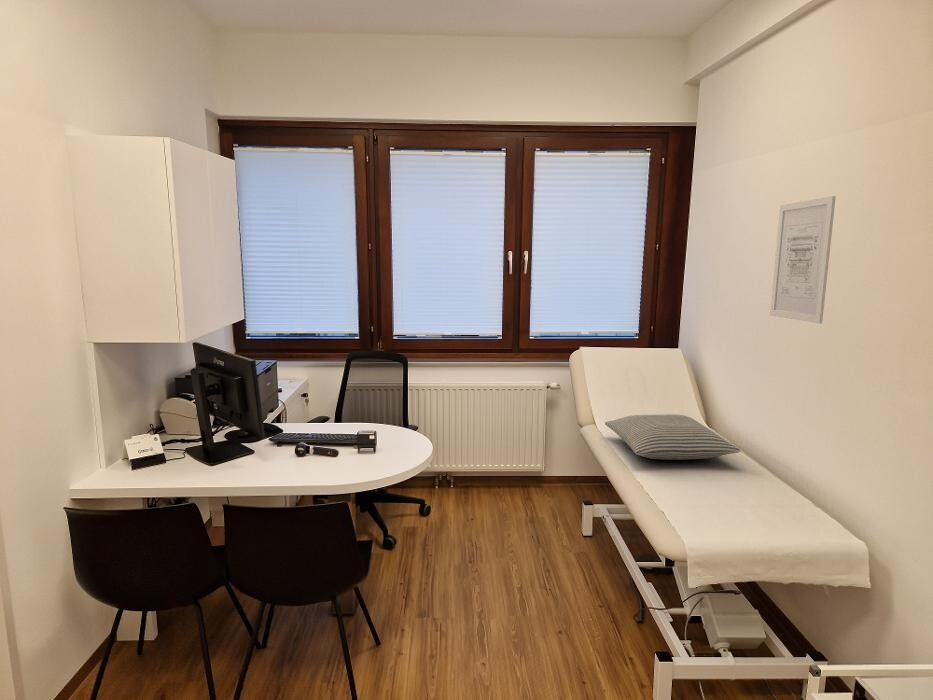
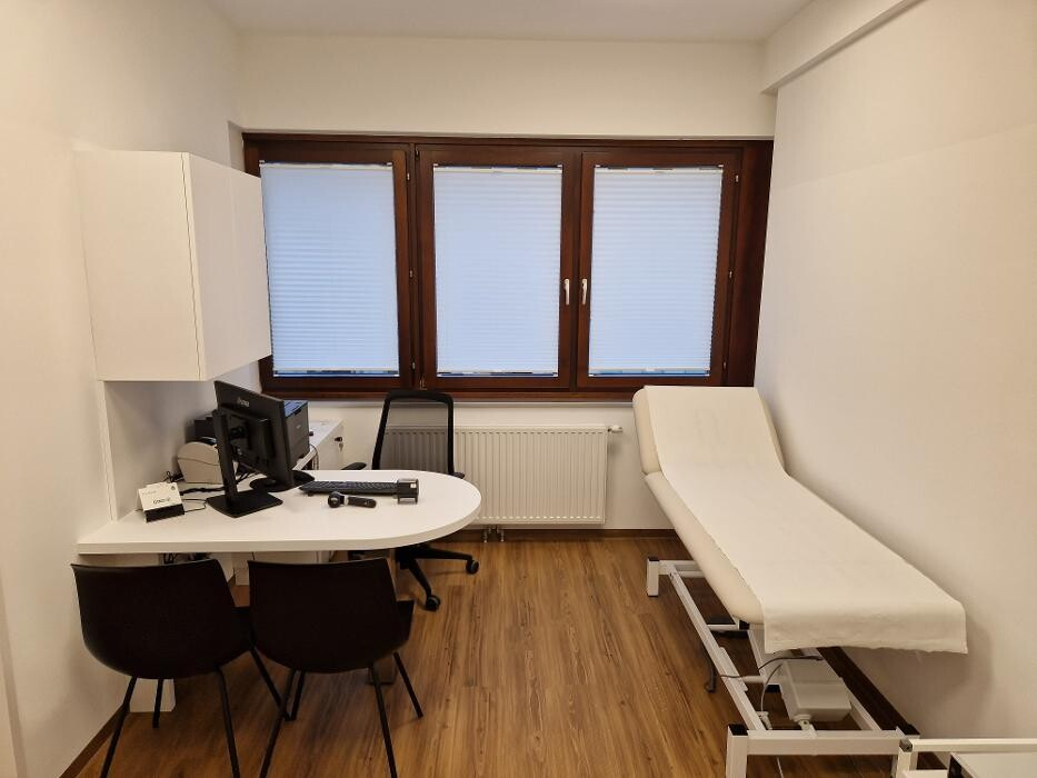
- wall art (799, 261)
- pillow (667, 436)
